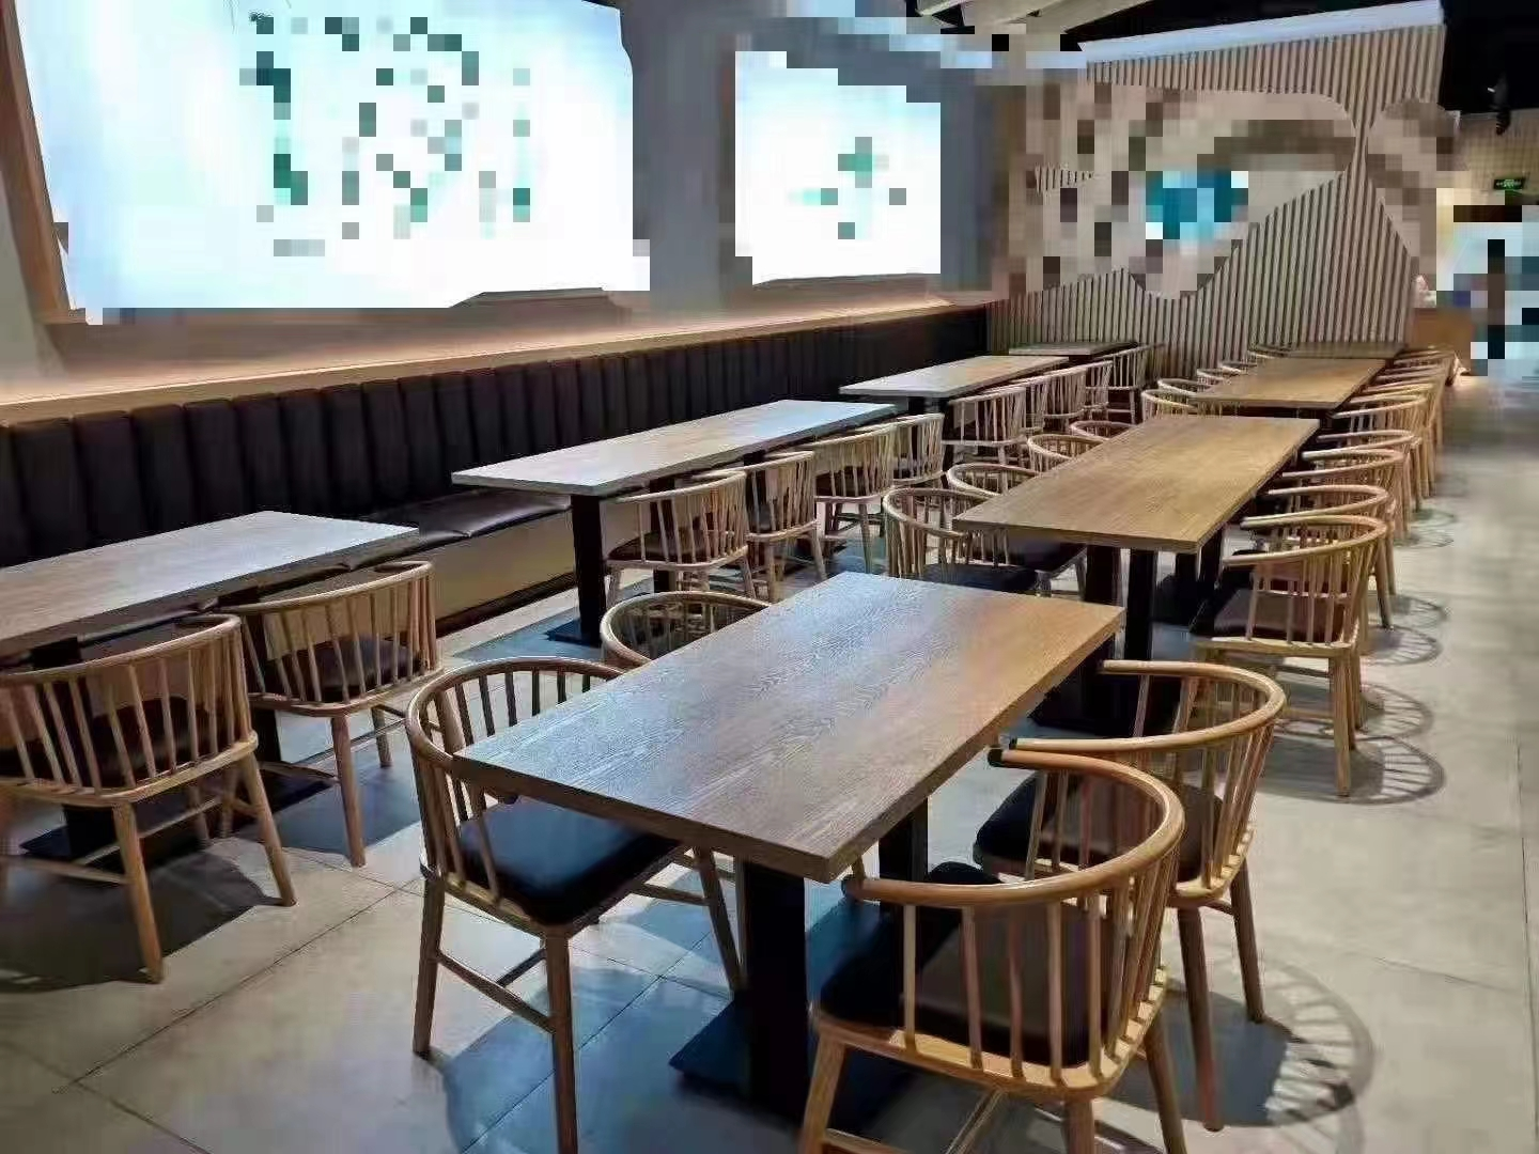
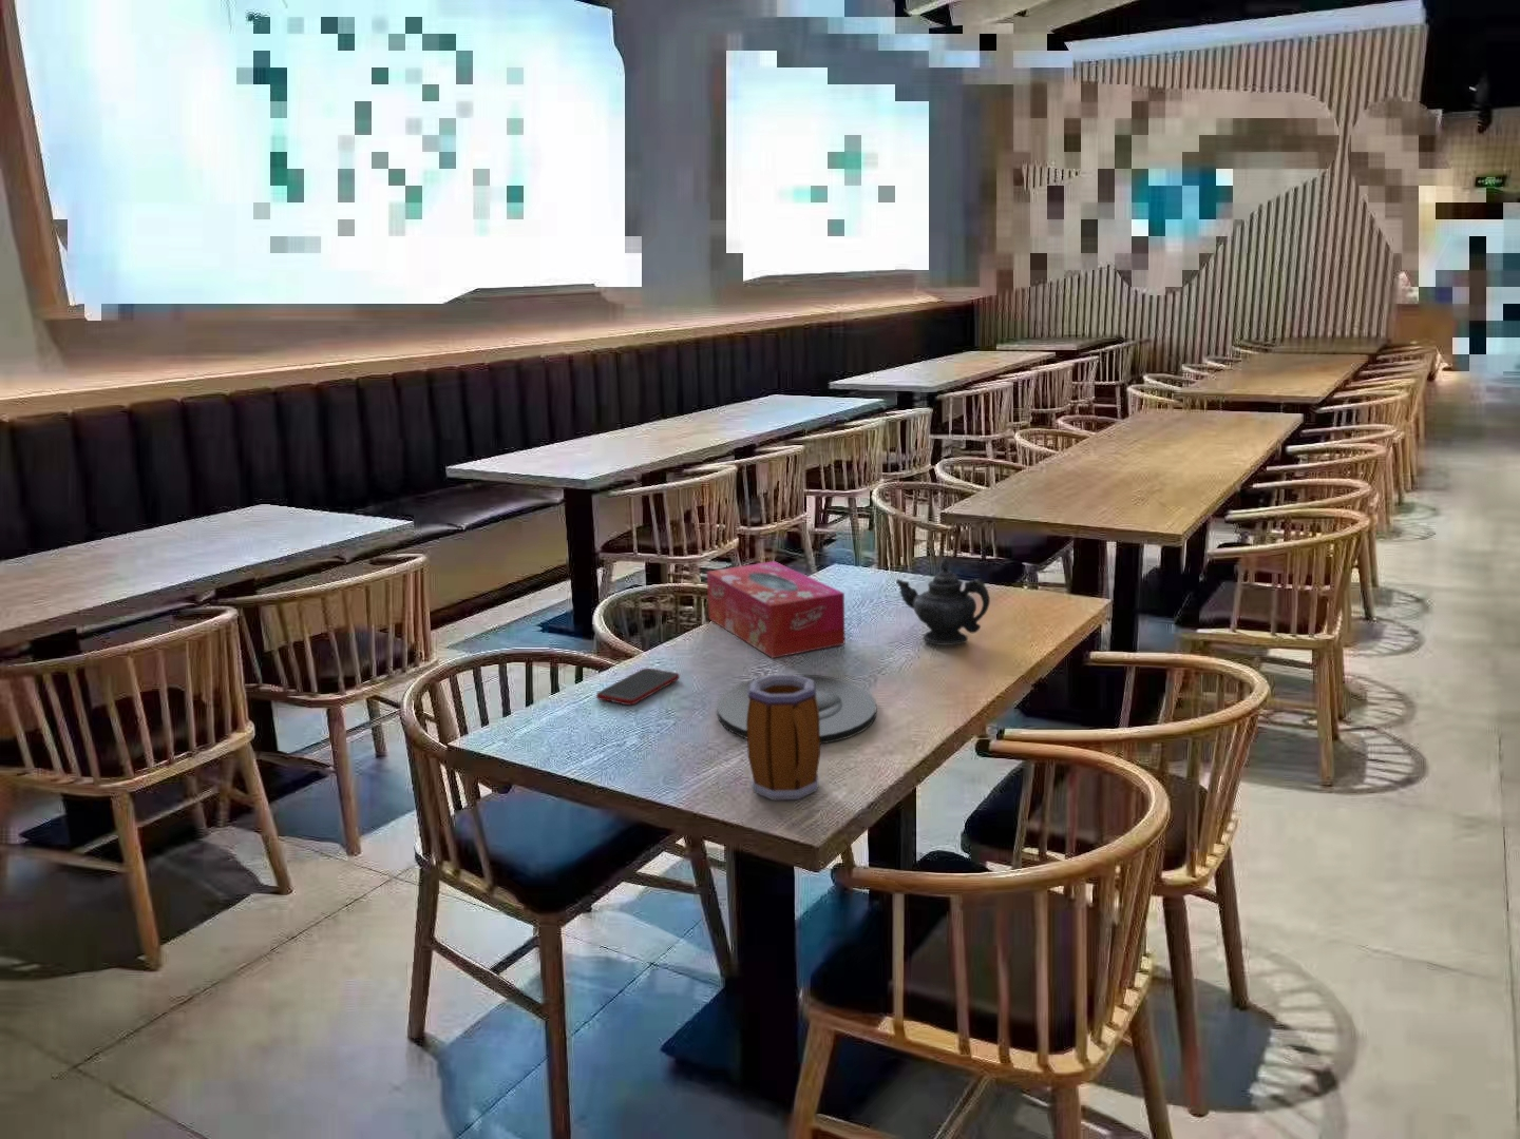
+ teapot (941, 599)
+ cell phone (639, 686)
+ mug (789, 738)
+ tissue box (773, 607)
+ plate (816, 699)
